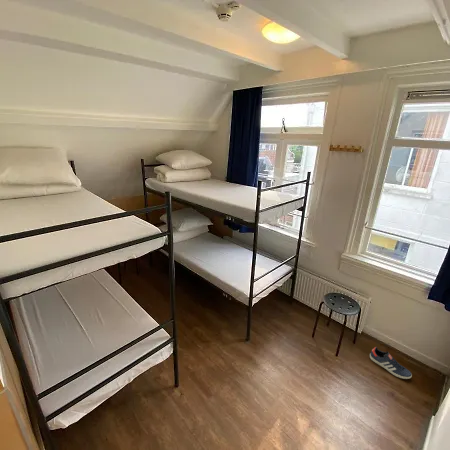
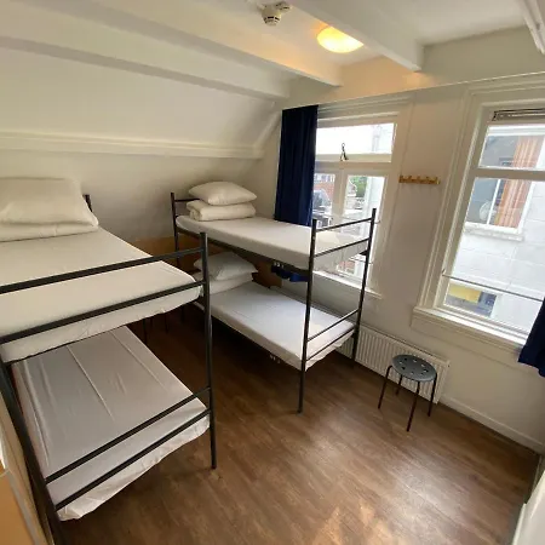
- sneaker (390, 361)
